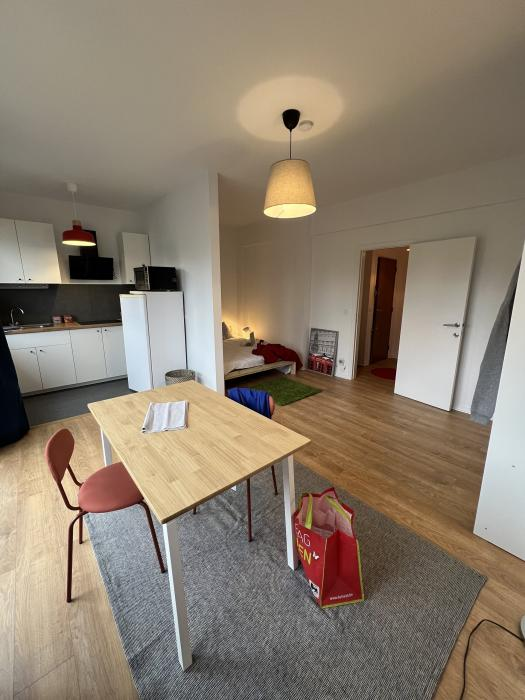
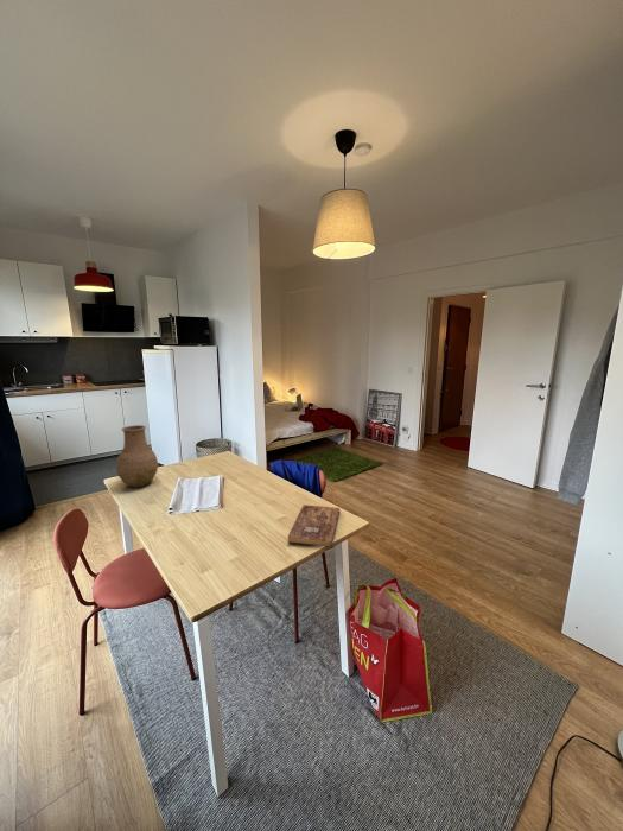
+ bible (316, 522)
+ vase (136, 456)
